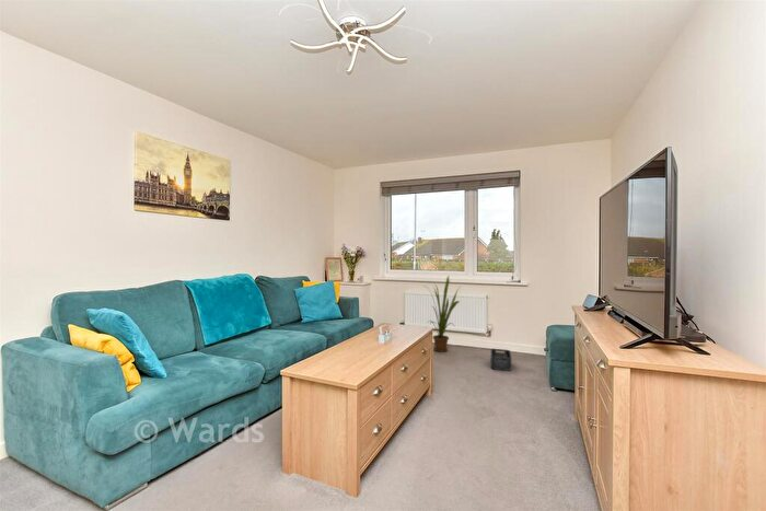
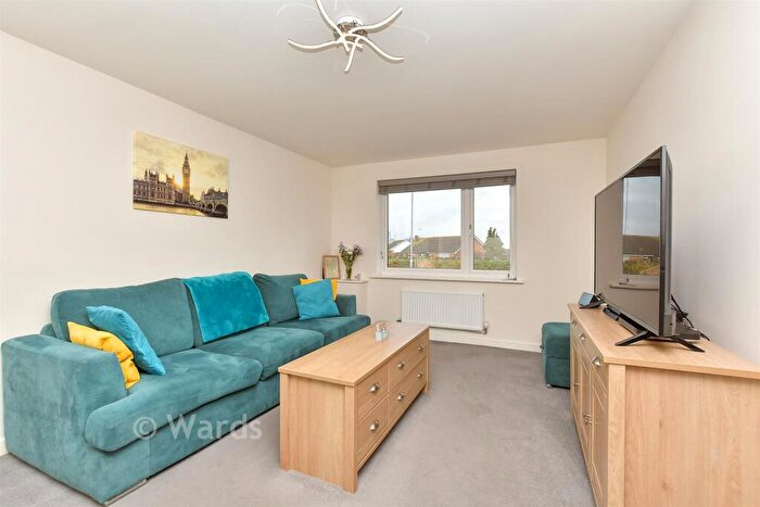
- storage bin (500, 359)
- house plant (440, 313)
